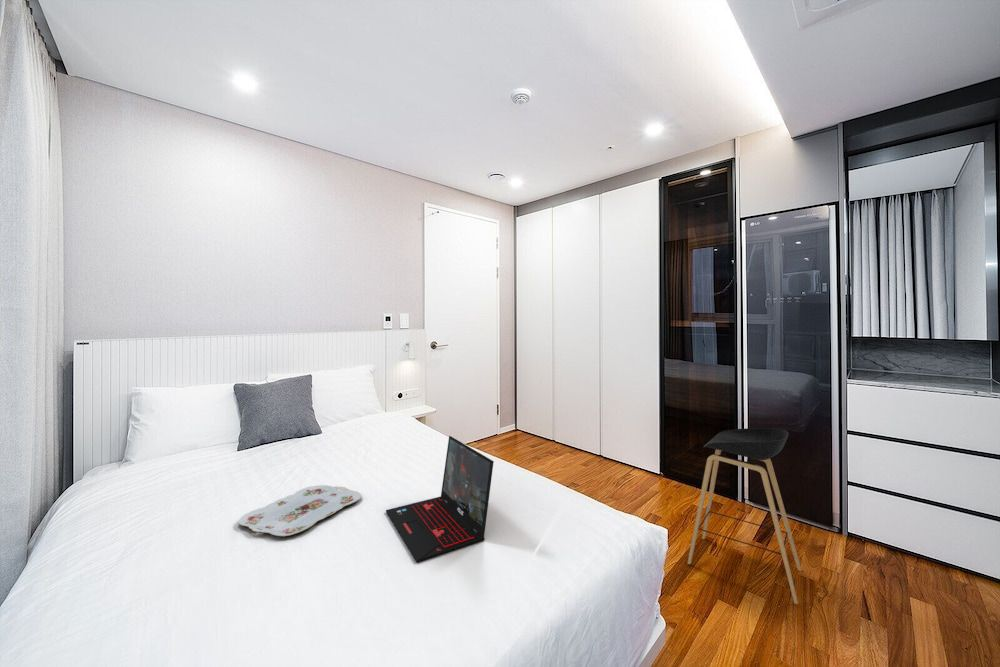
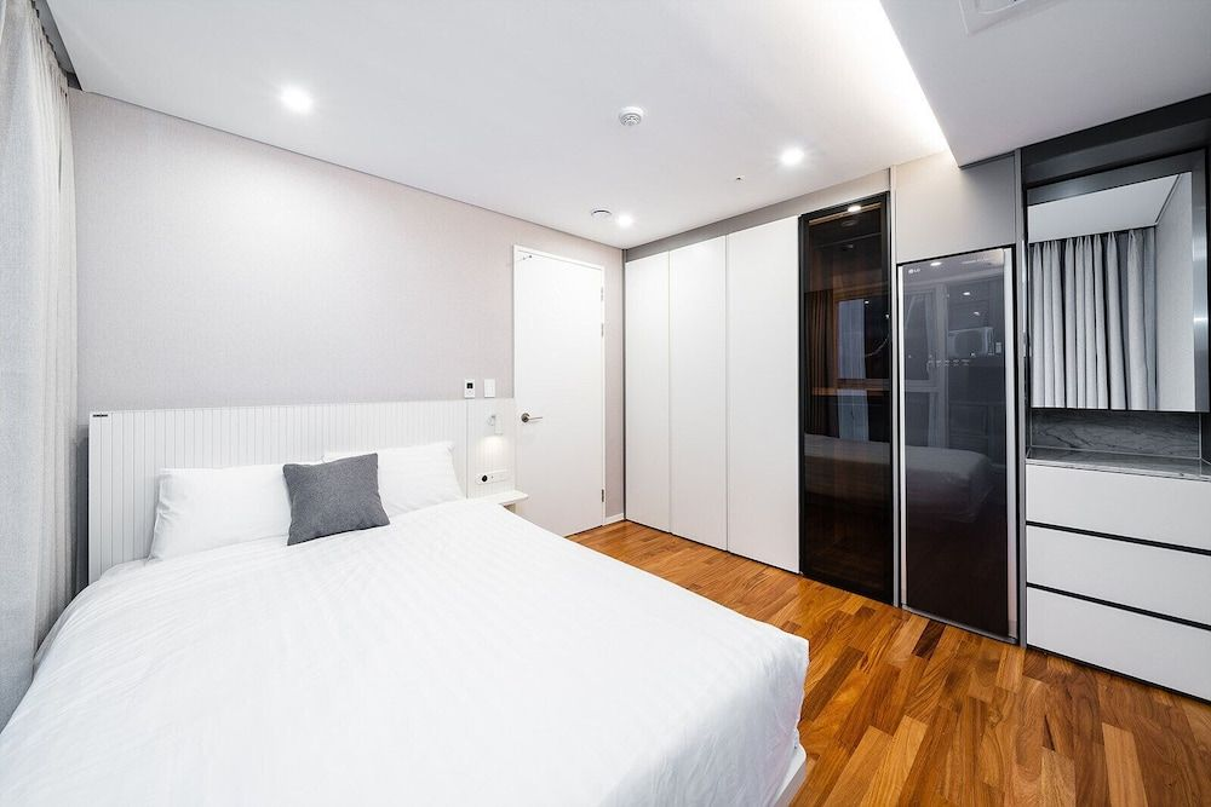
- serving tray (304, 508)
- laptop (441, 491)
- stool (736, 518)
